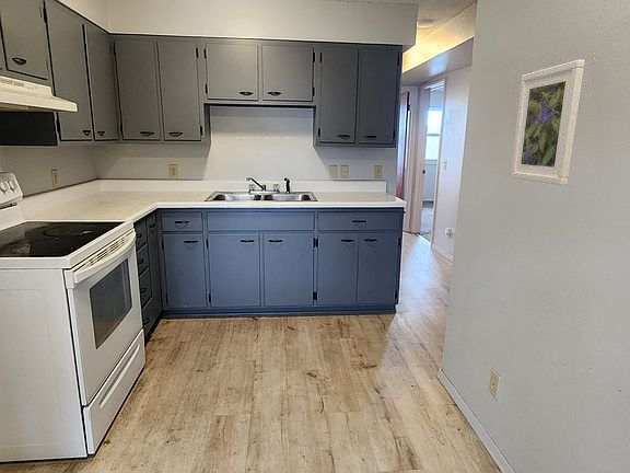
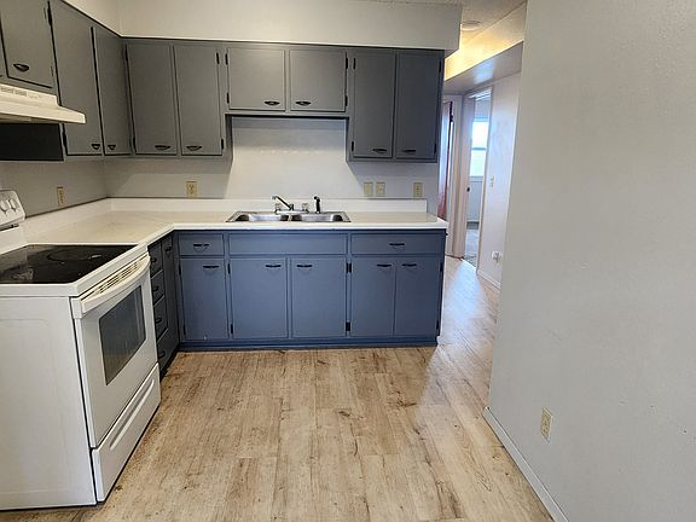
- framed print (542, 126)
